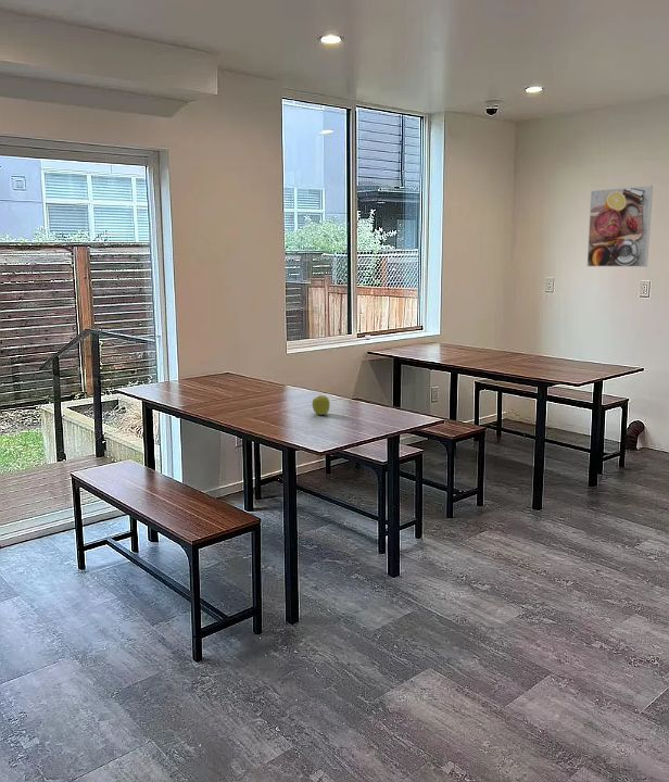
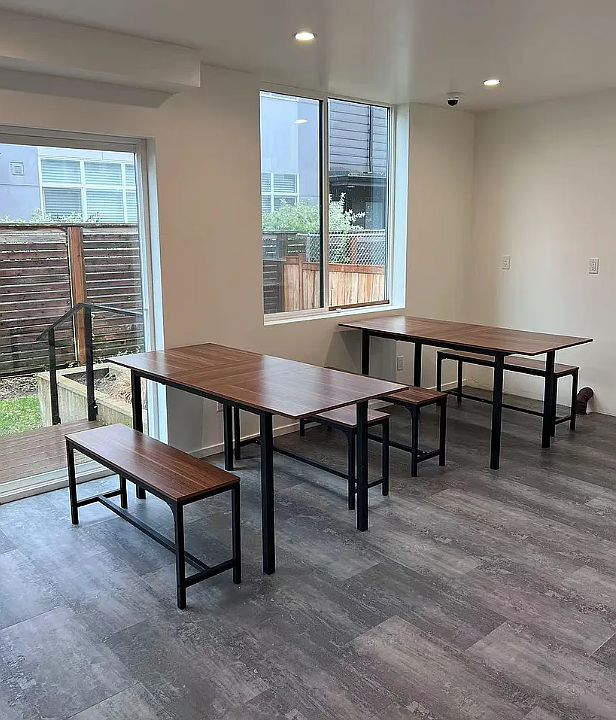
- apple (320, 403)
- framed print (618, 227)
